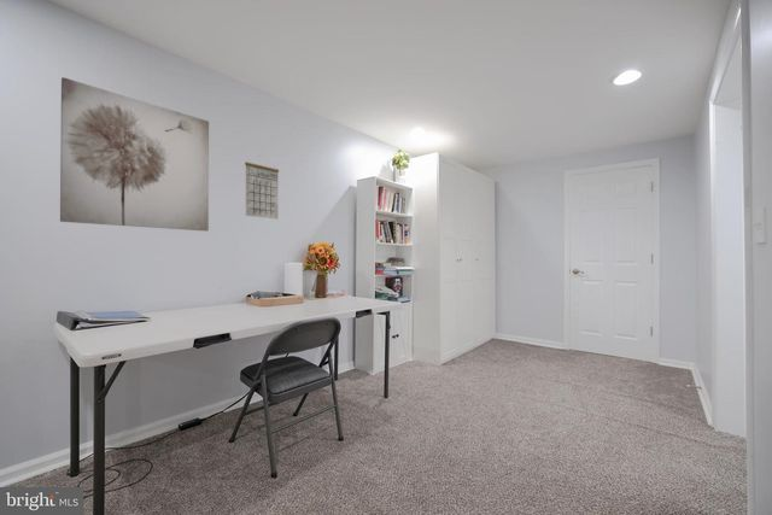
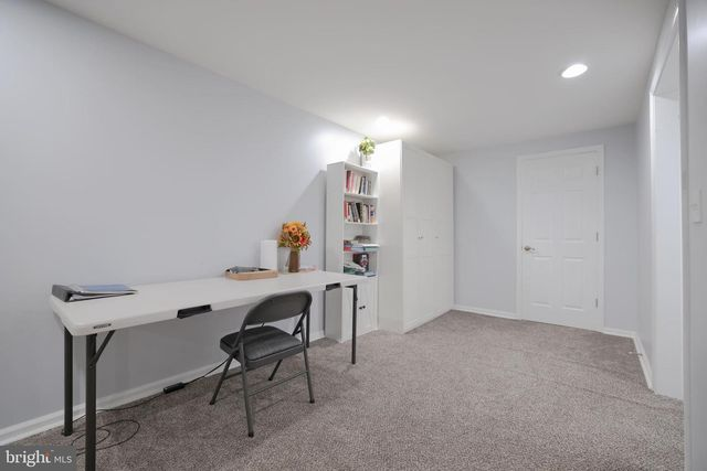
- wall art (144, 164)
- calendar (262, 185)
